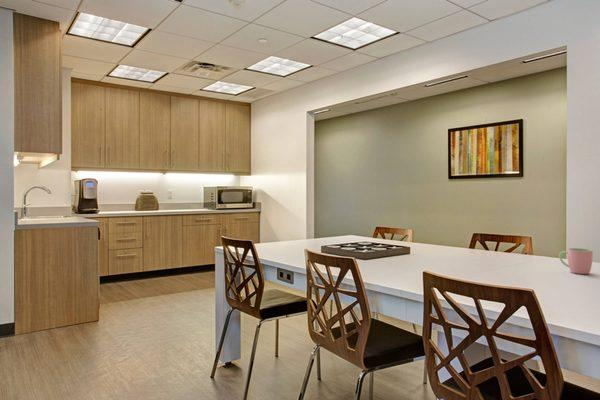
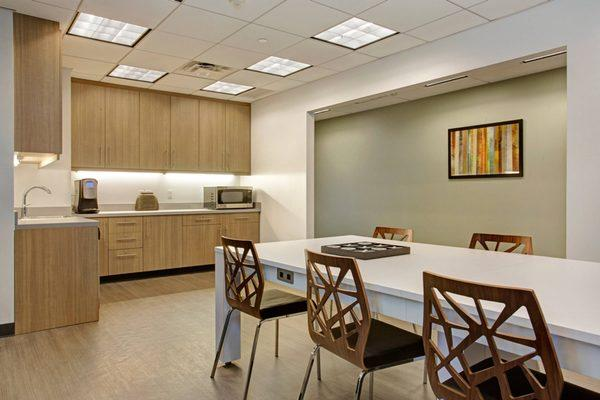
- cup (575, 260)
